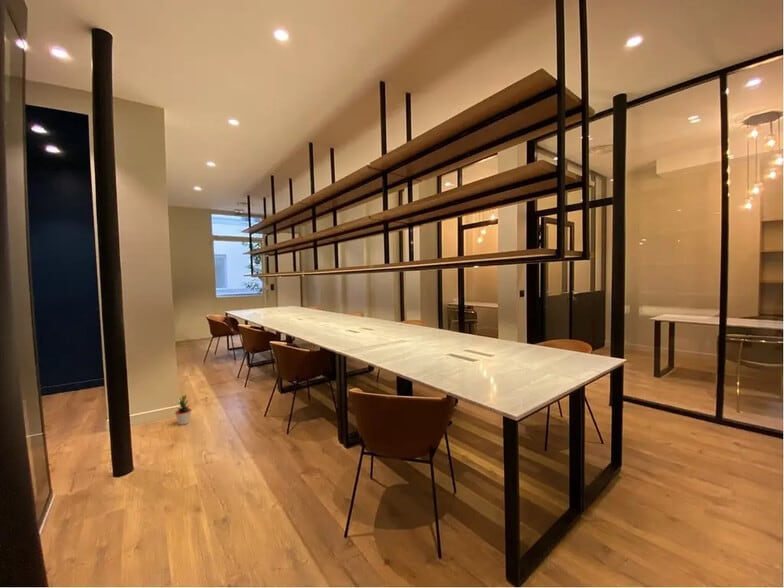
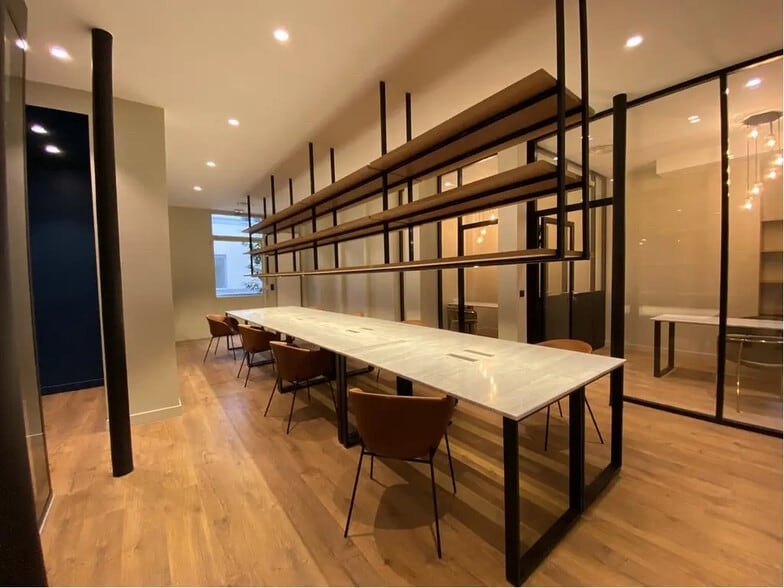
- potted plant (183, 409)
